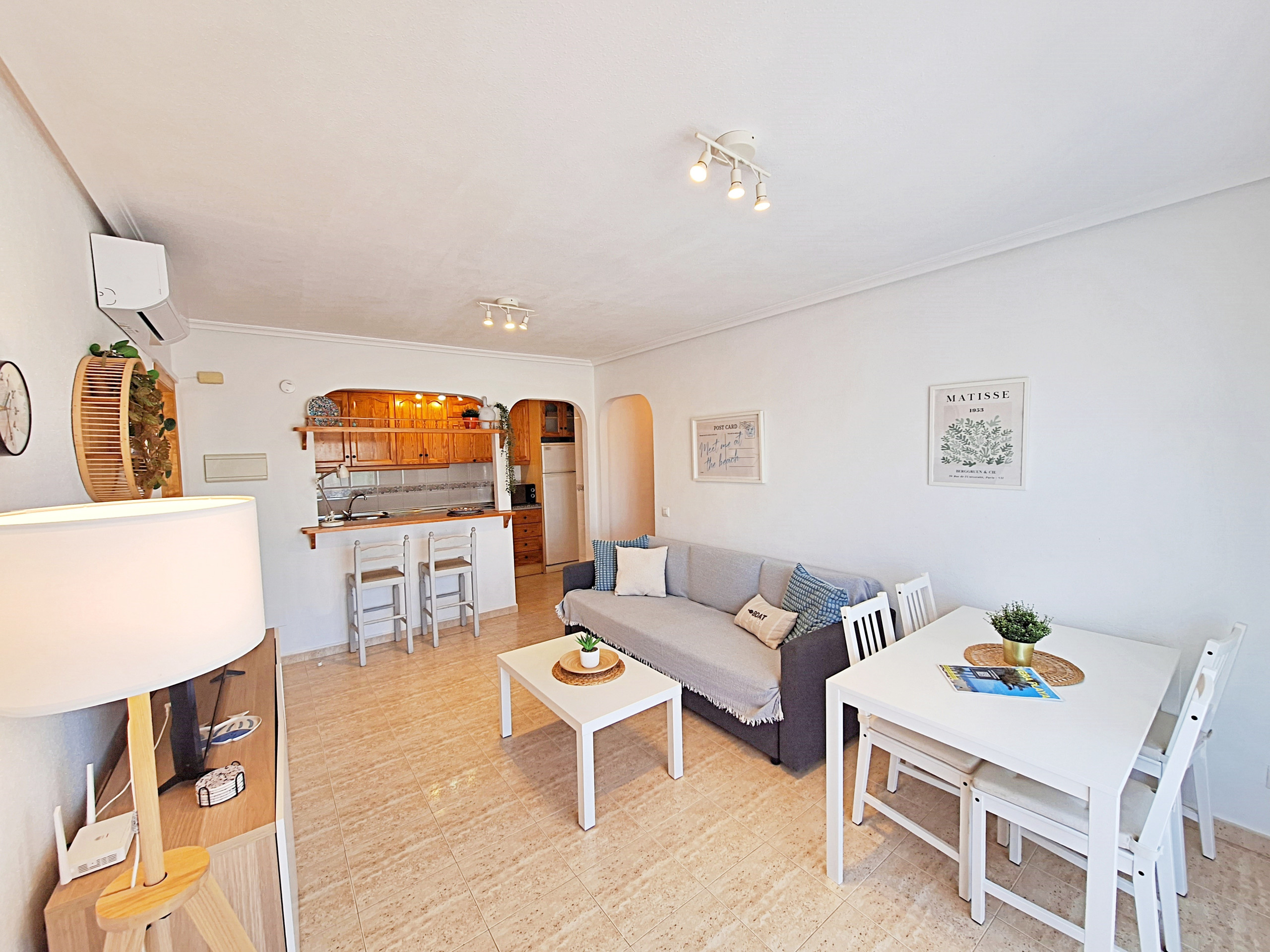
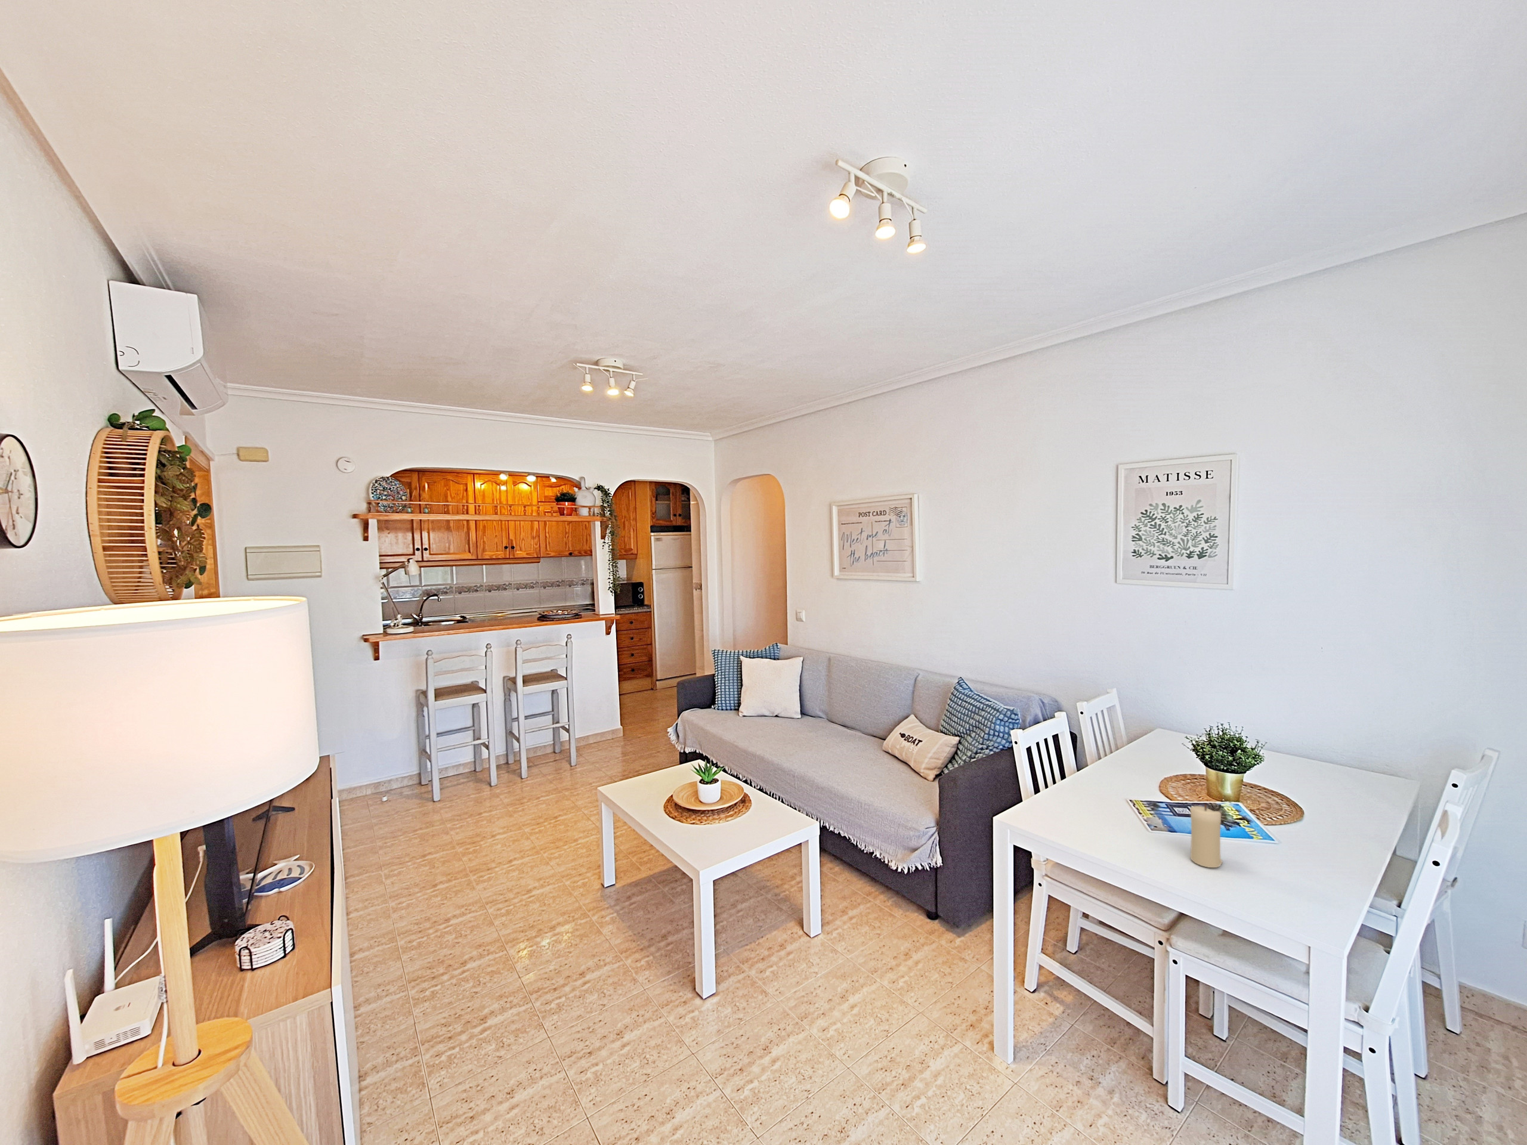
+ candle (1206, 833)
